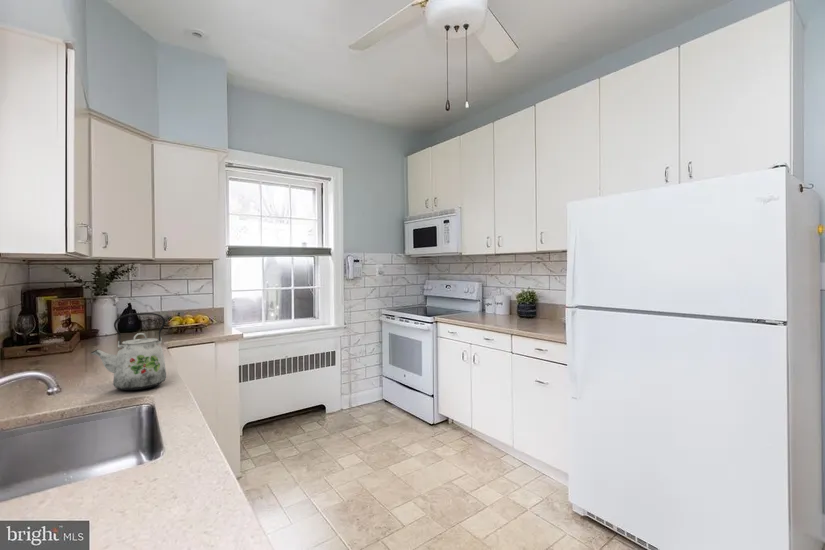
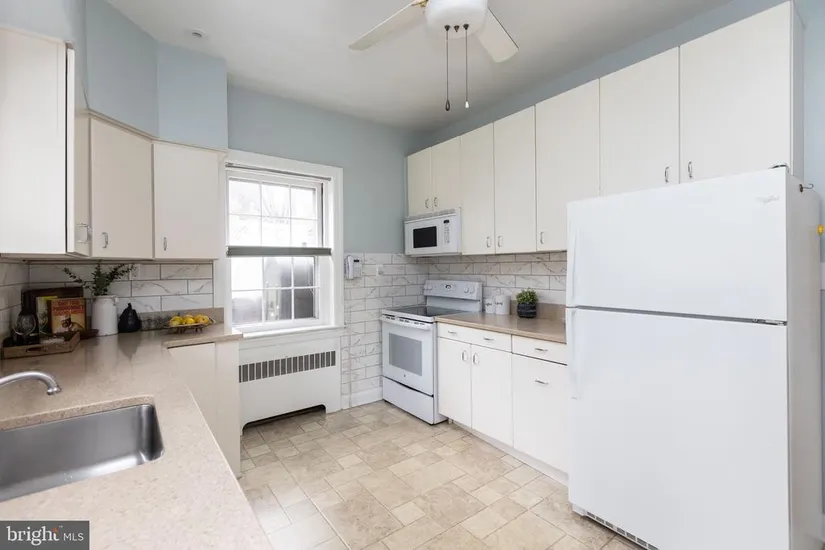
- kettle (130, 351)
